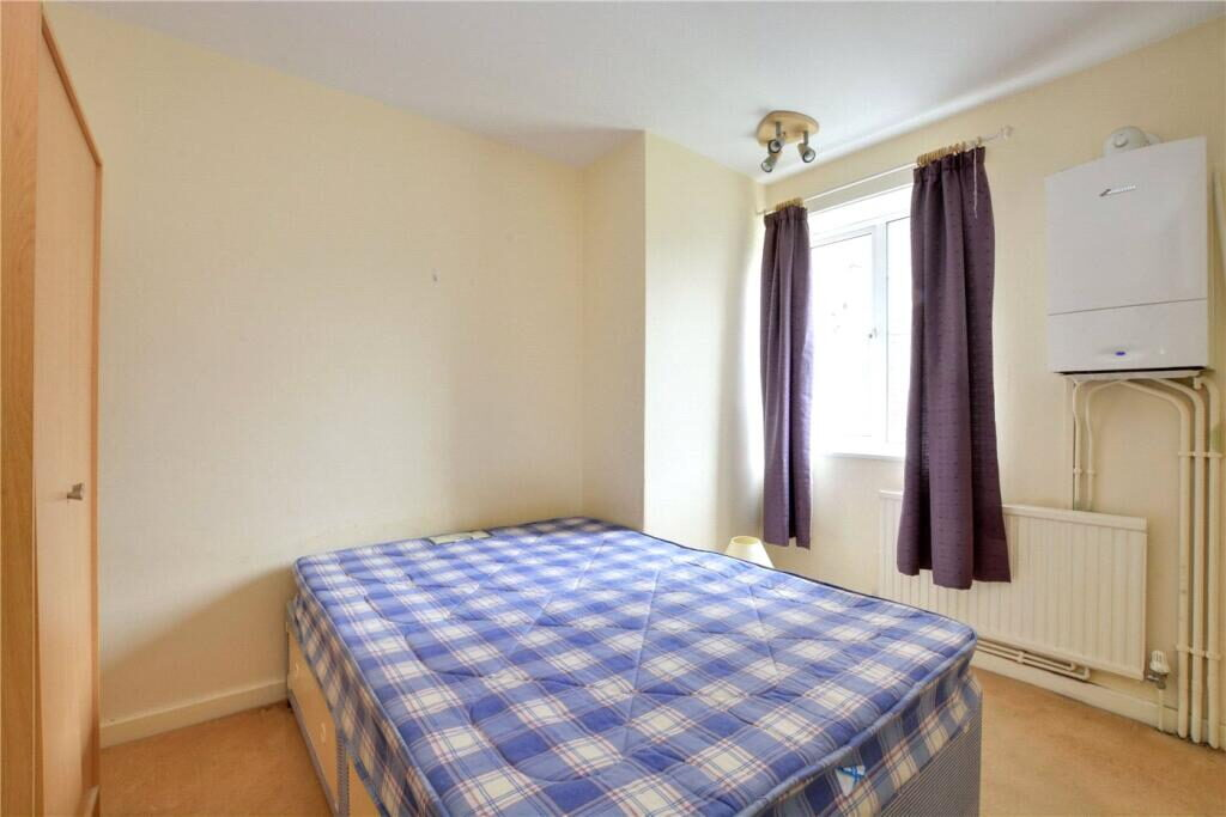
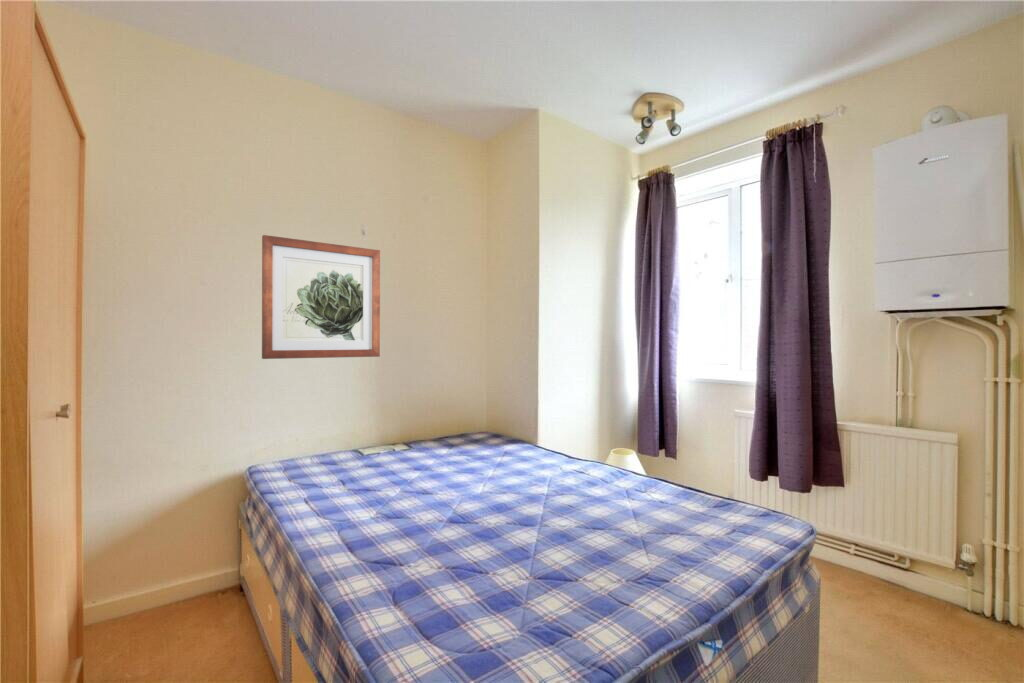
+ wall art (325, 300)
